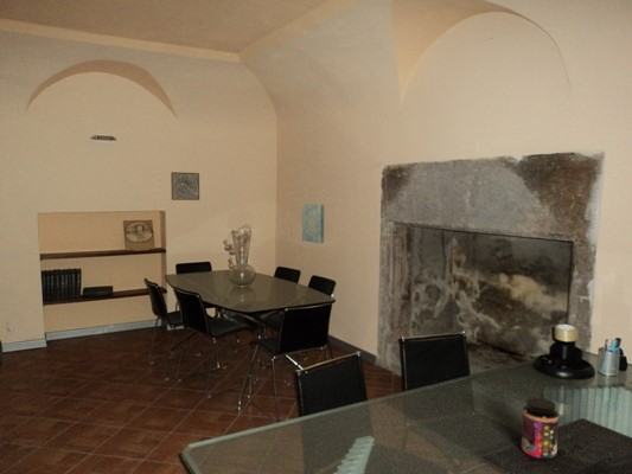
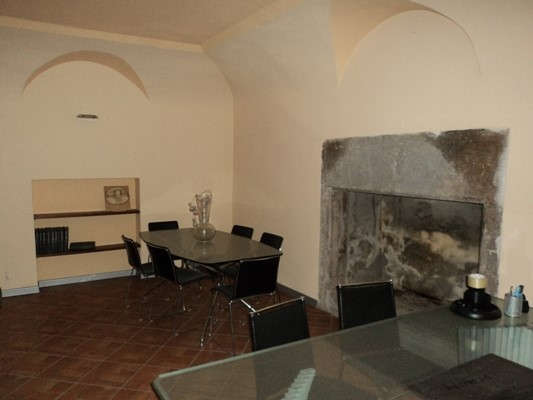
- wall art (185, 186)
- jar (540, 427)
- wall art (312, 223)
